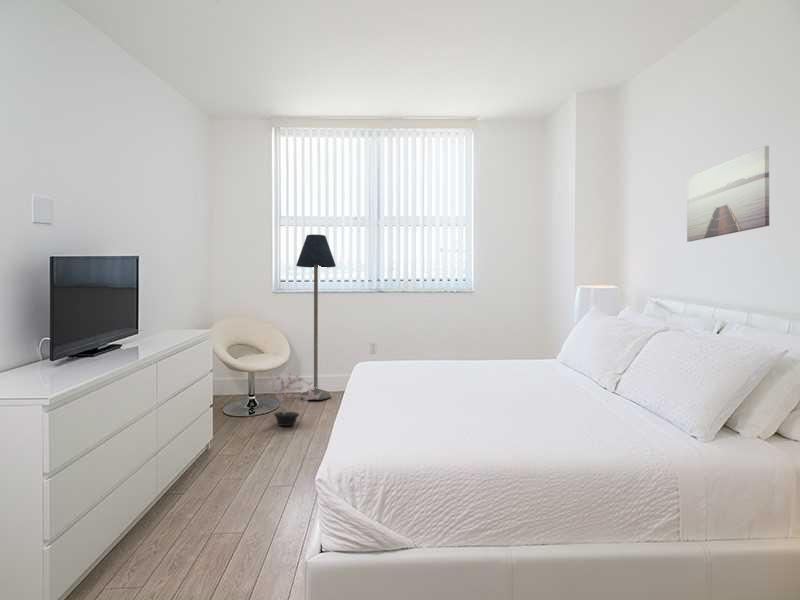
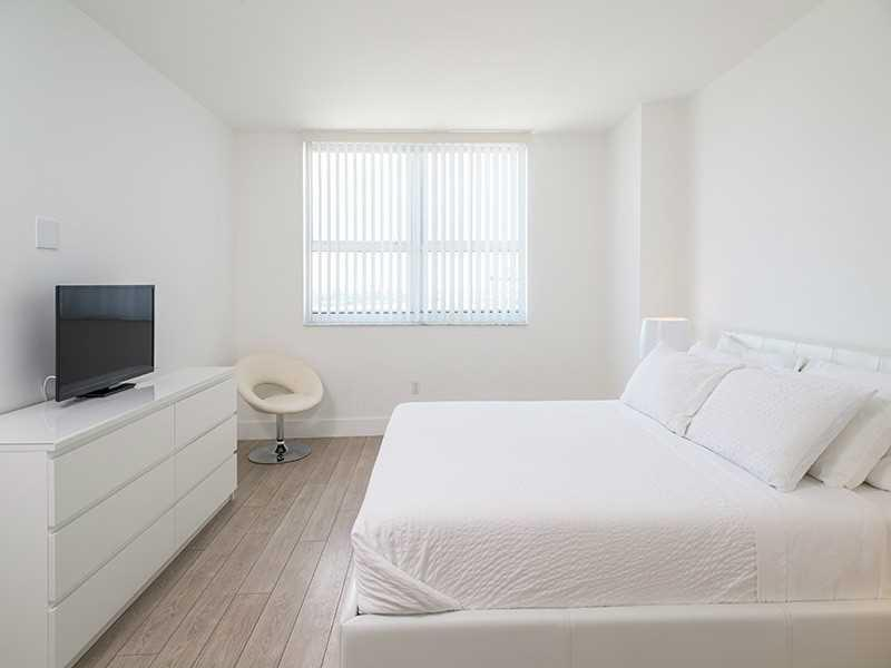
- wall art (723, 199)
- floor lamp (316, 316)
- potted plant (296, 397)
